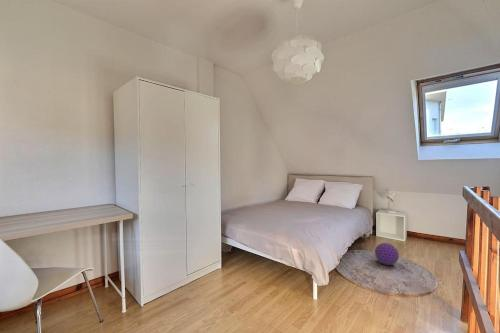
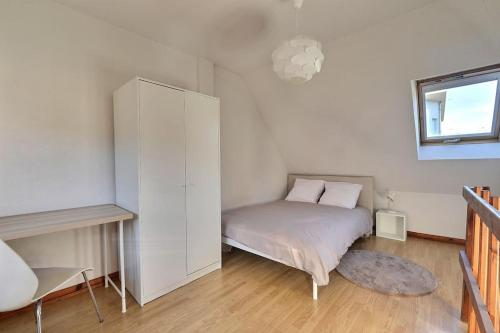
- ball (386, 253)
